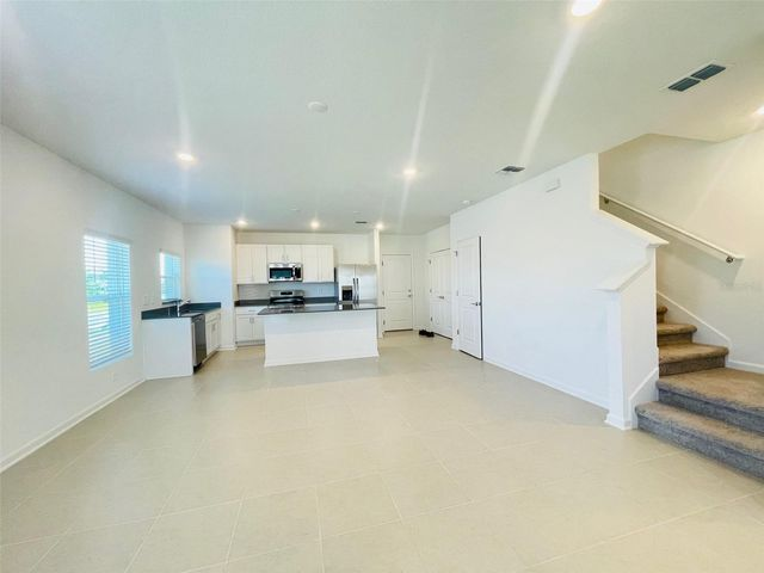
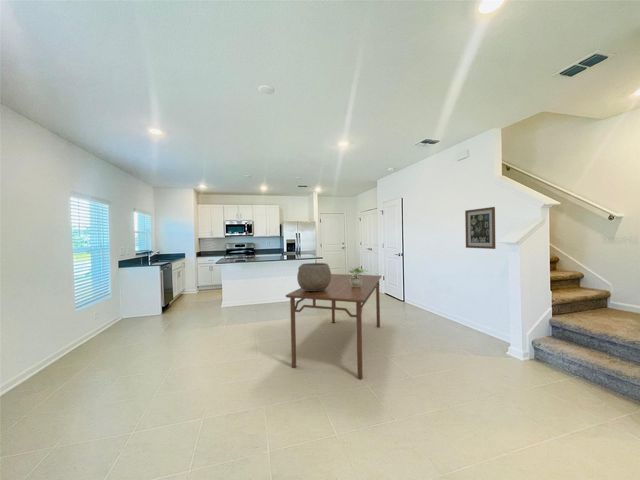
+ wall art (479, 228)
+ ceramic pot (314, 276)
+ potted plant (356, 275)
+ dining table (343, 310)
